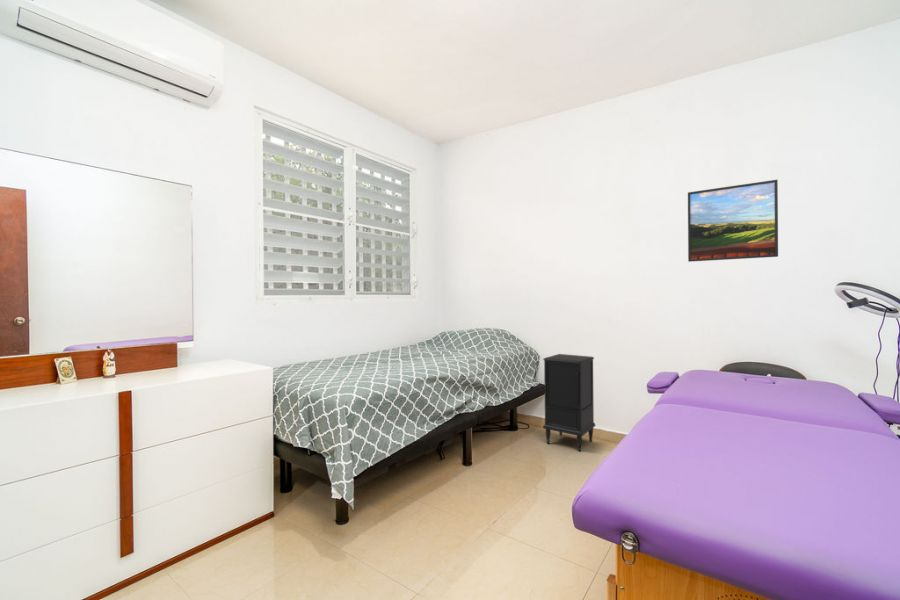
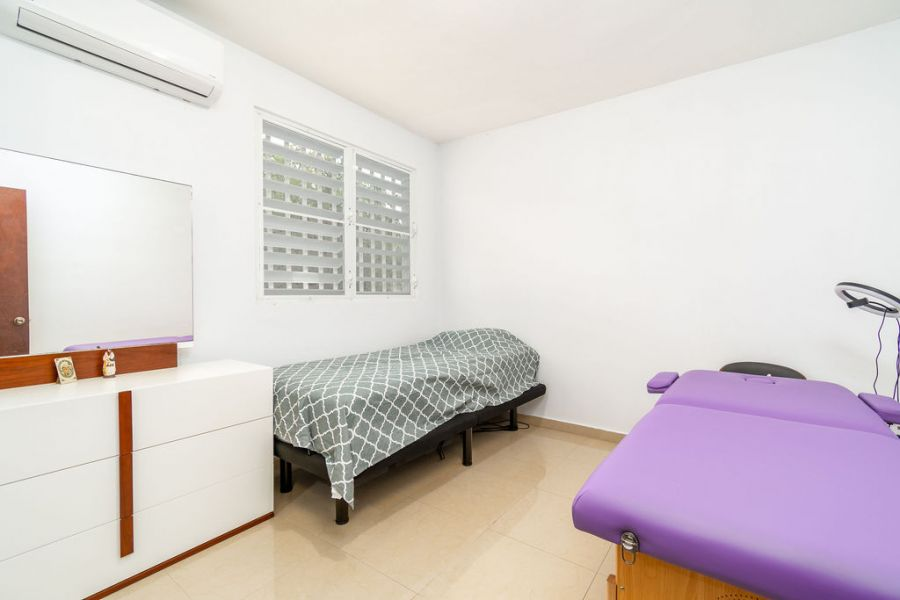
- nightstand (569, 399)
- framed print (730, 222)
